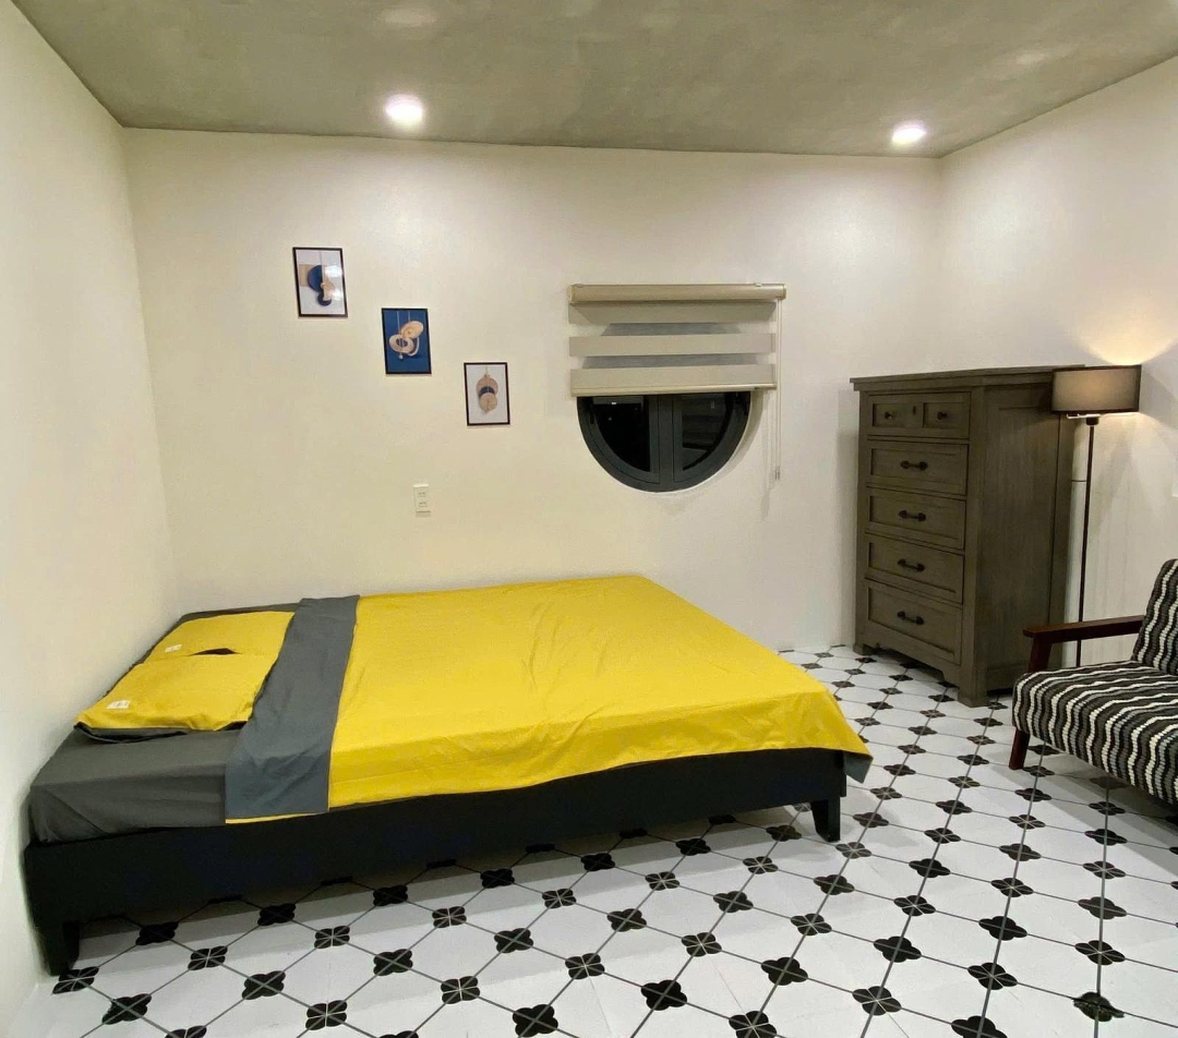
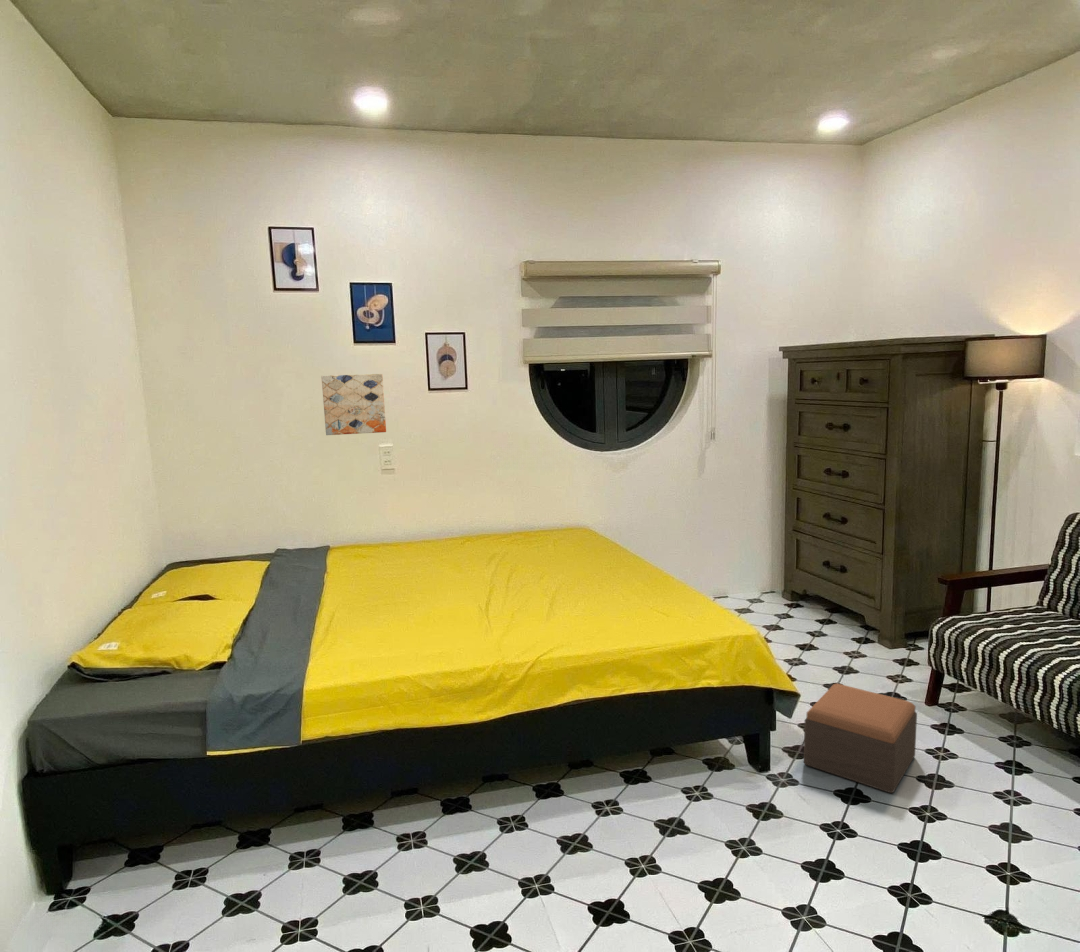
+ wall art (354, 404)
+ footstool (860, 732)
